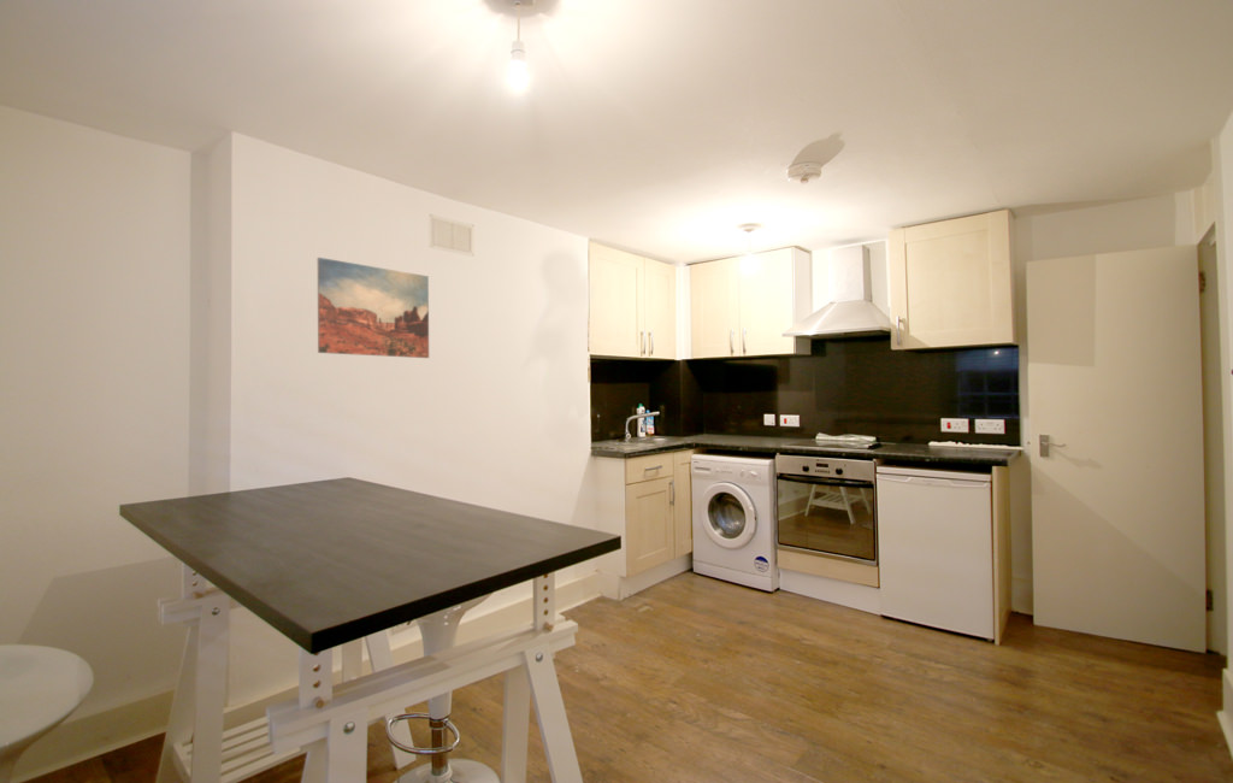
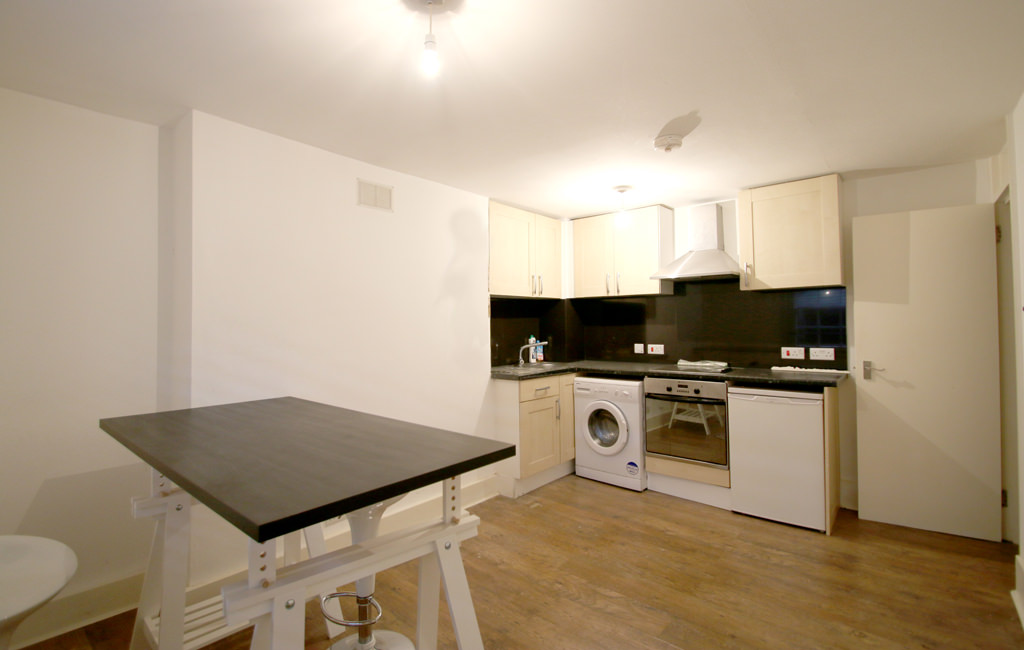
- wall art (377, 311)
